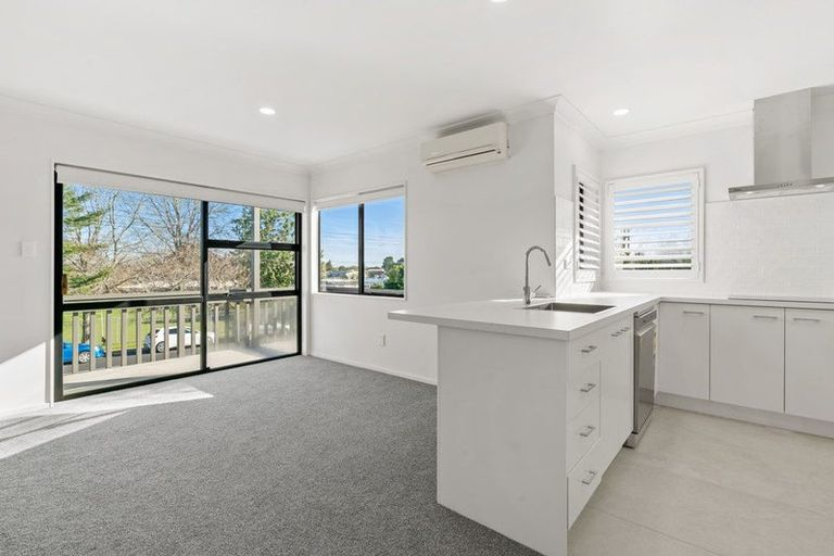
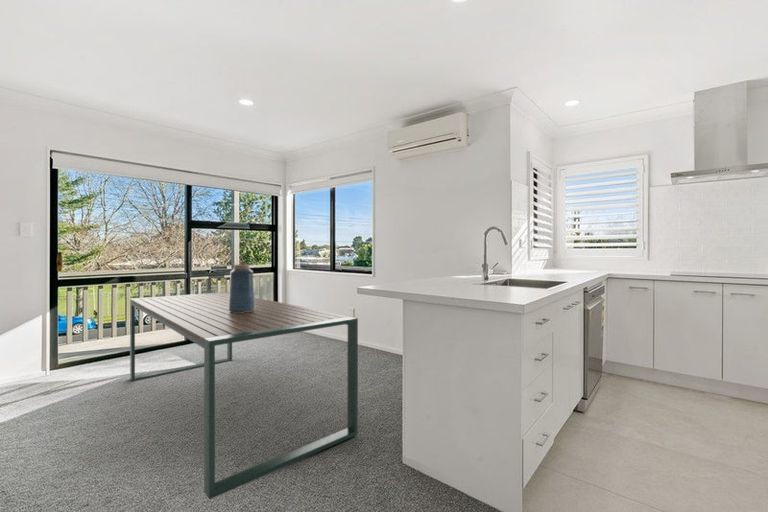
+ vase (241, 287)
+ dining table (227, 354)
